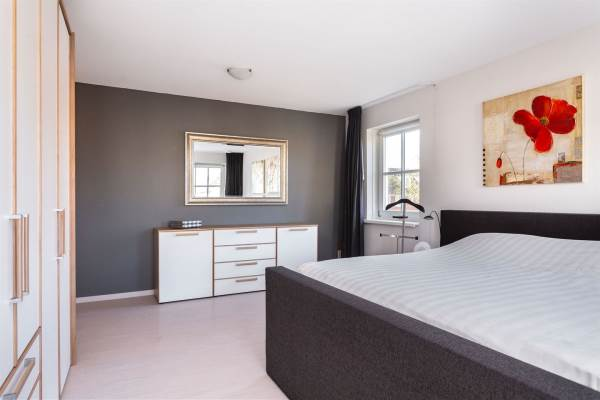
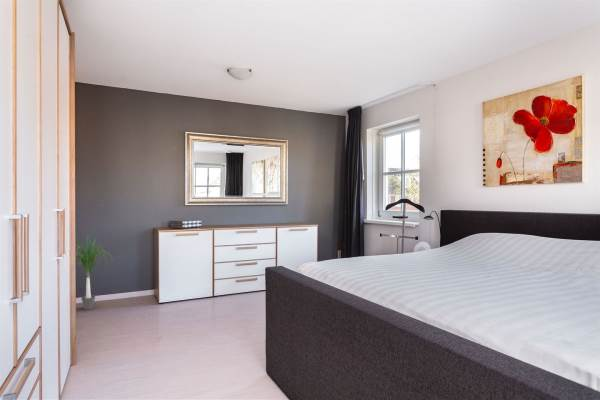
+ potted plant (87, 270)
